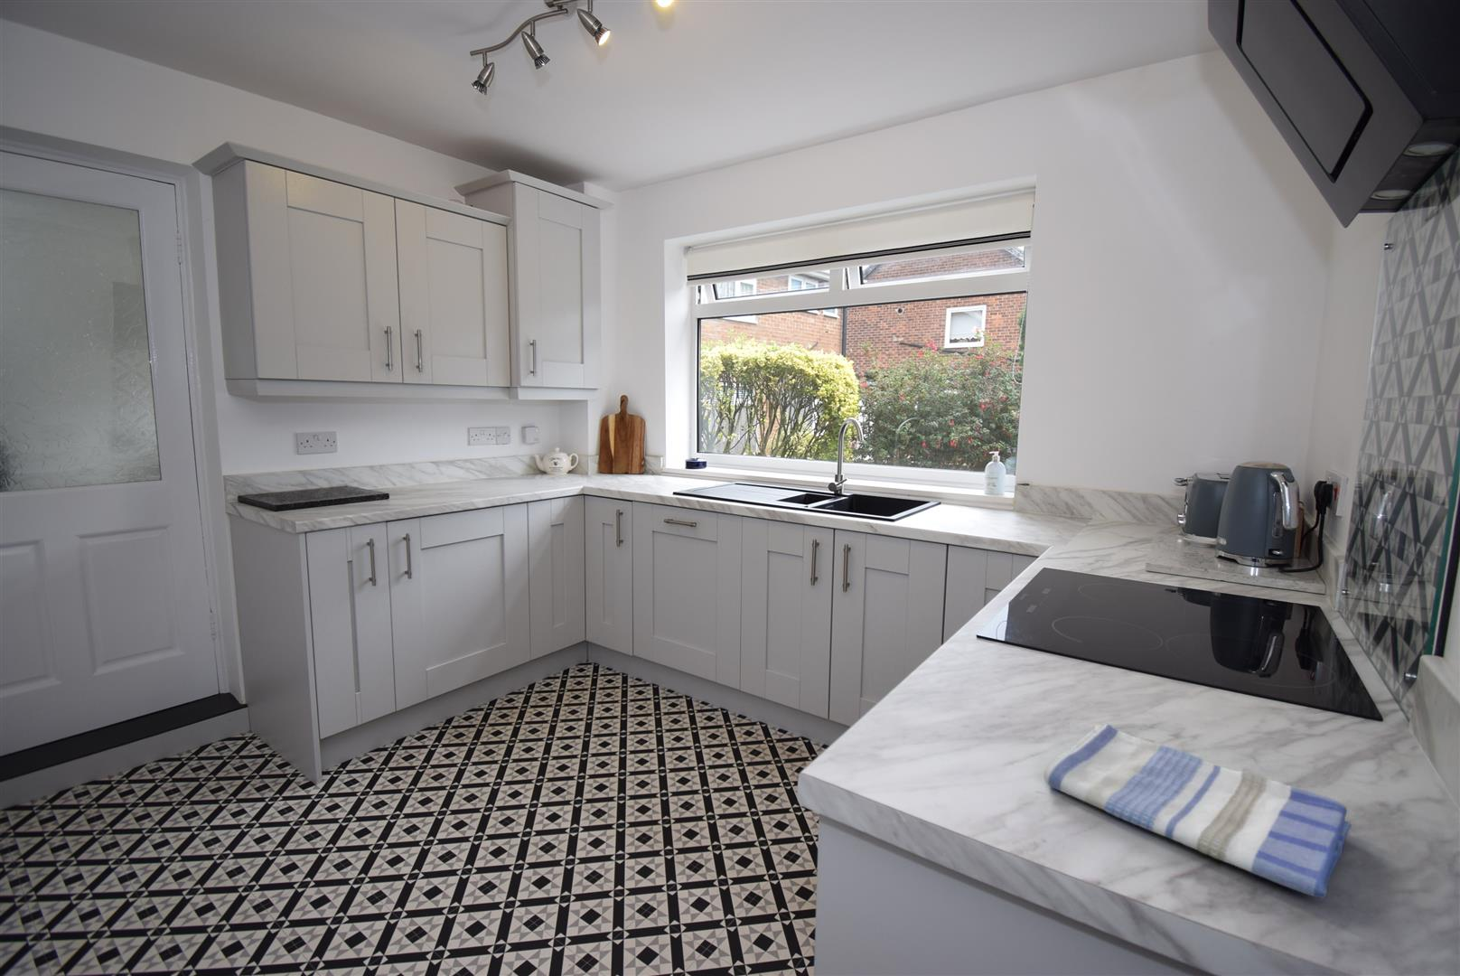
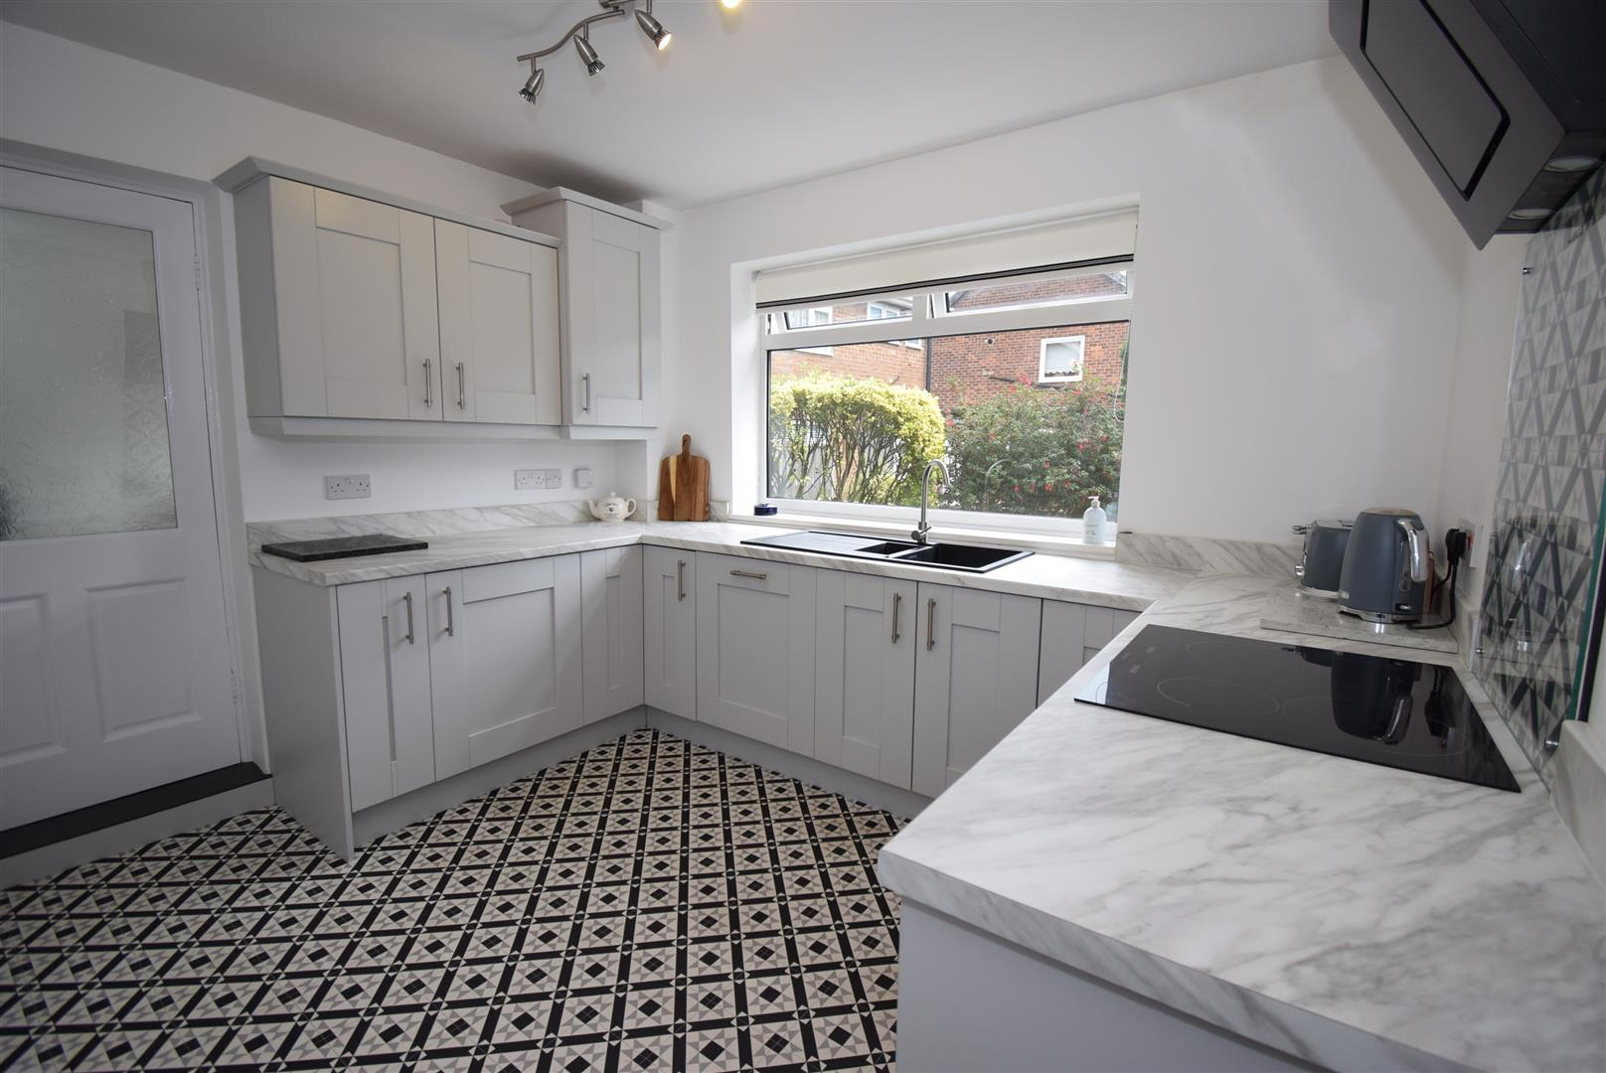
- dish towel (1188, 793)
